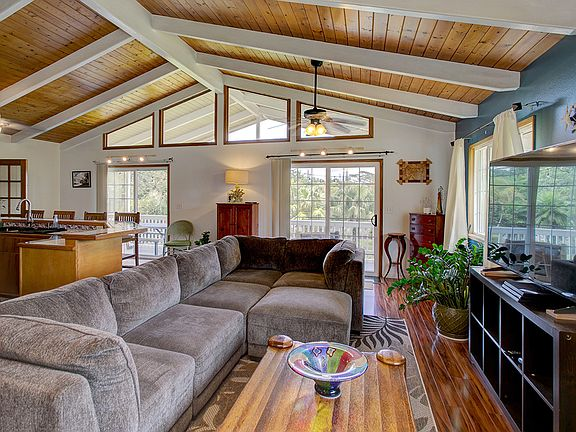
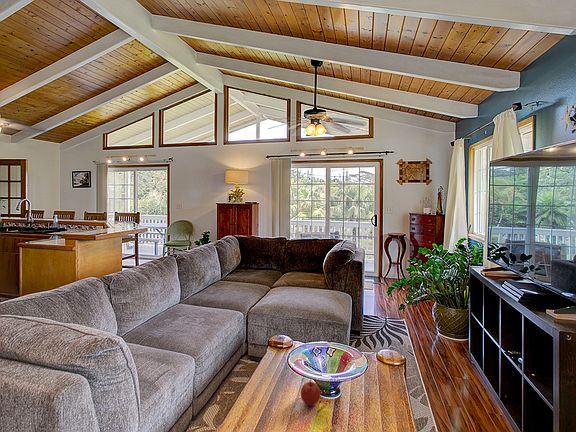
+ apple (310, 391)
